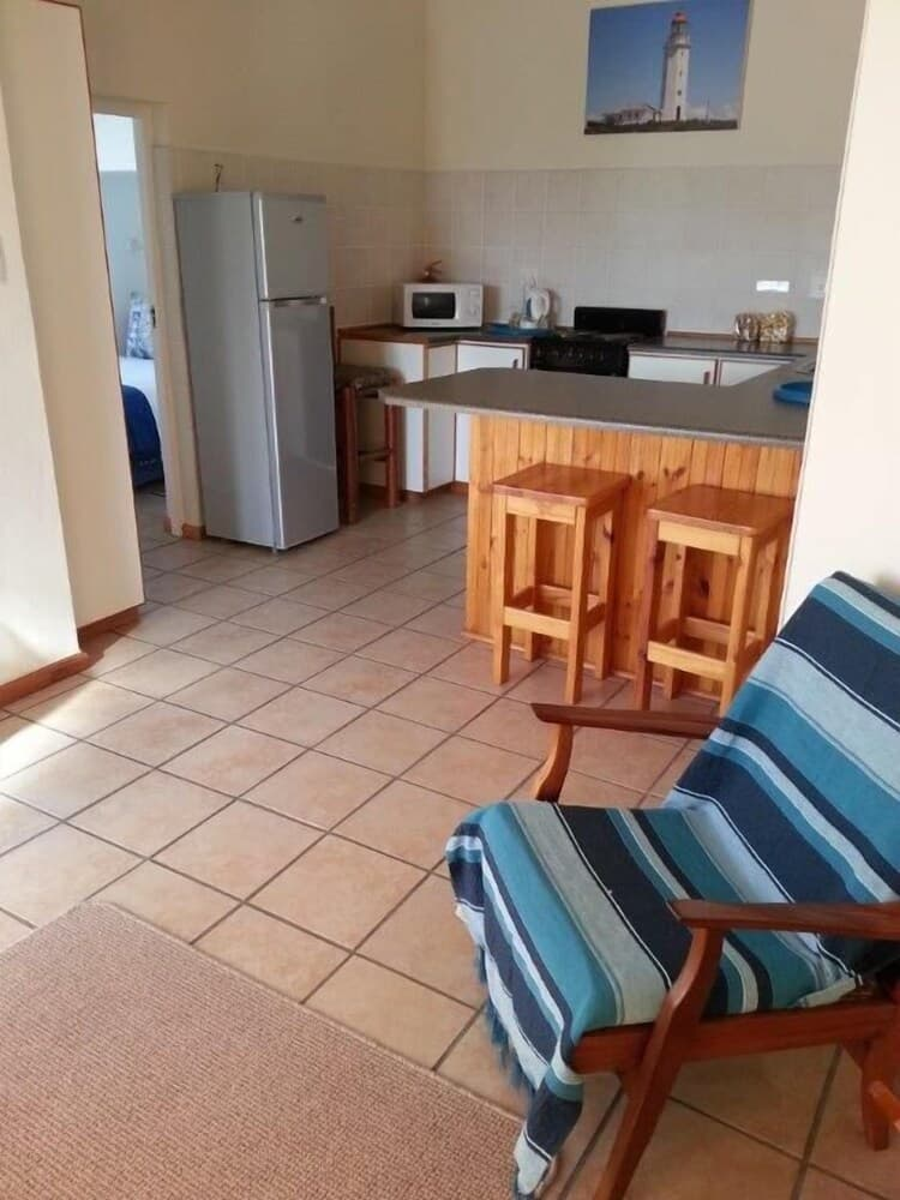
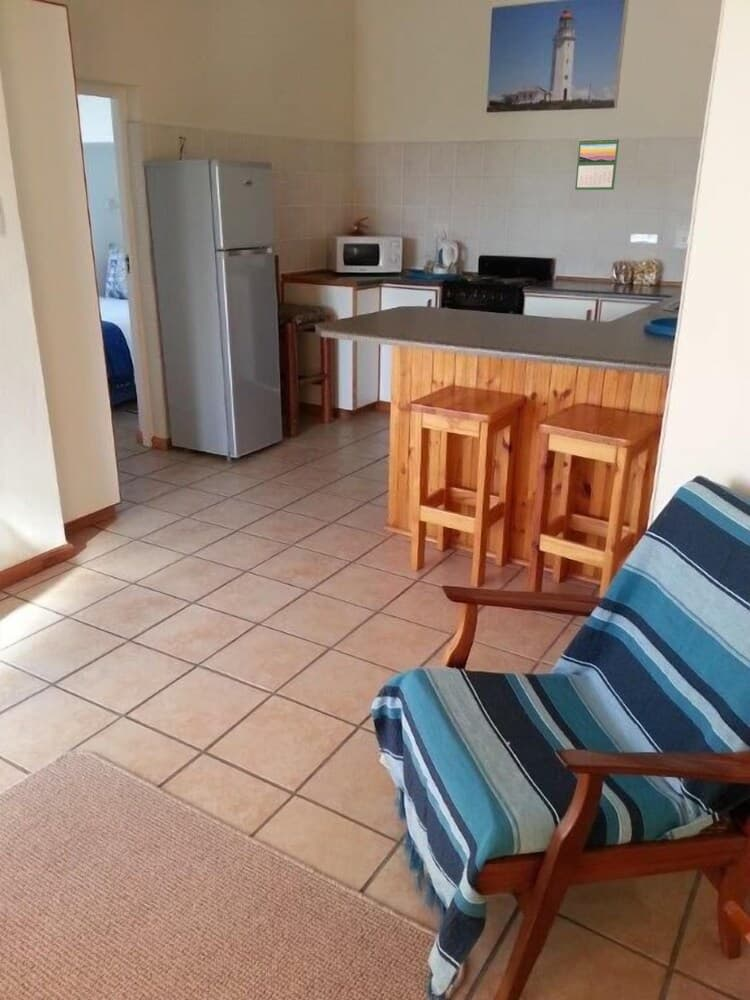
+ calendar (596, 164)
